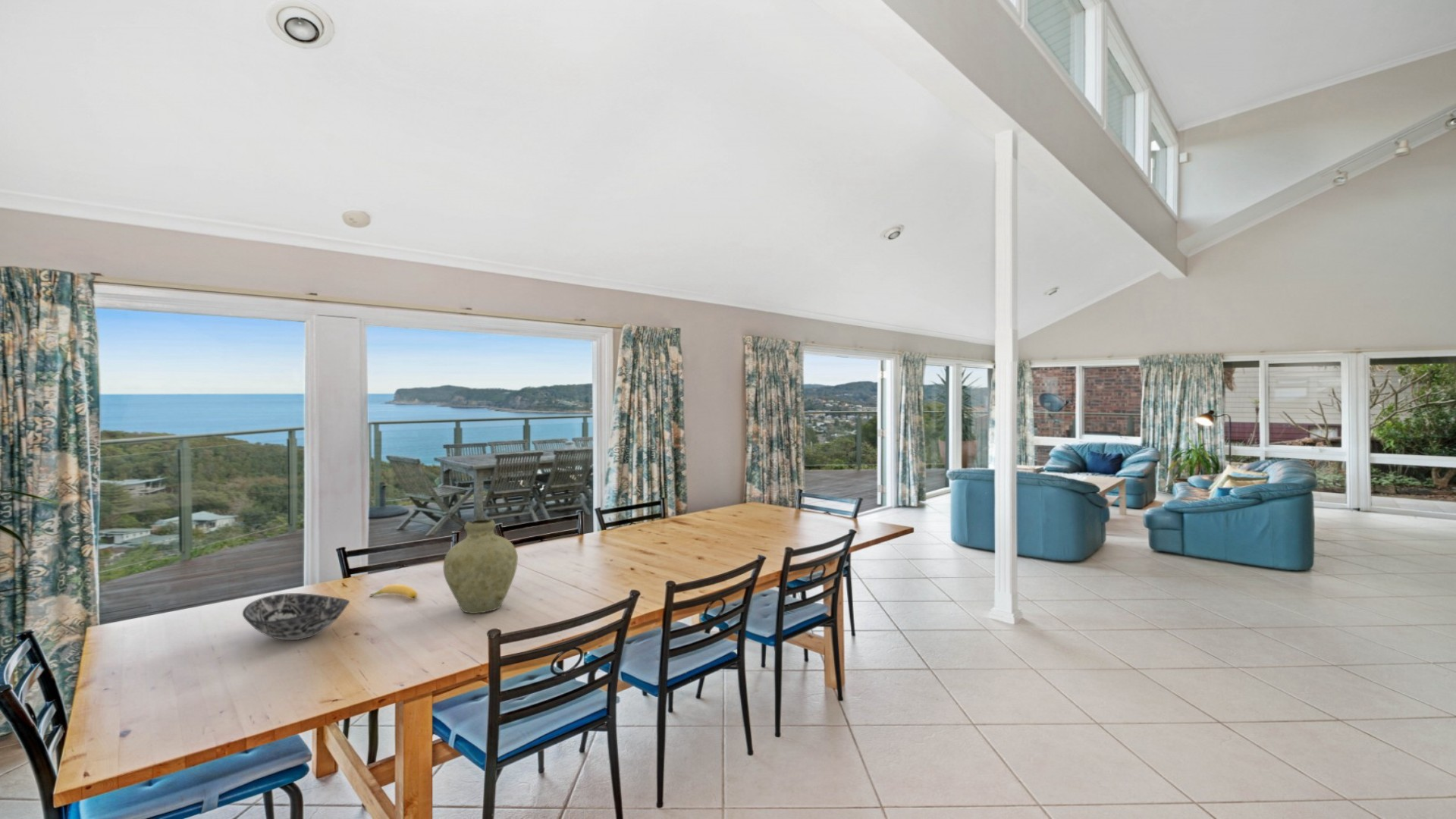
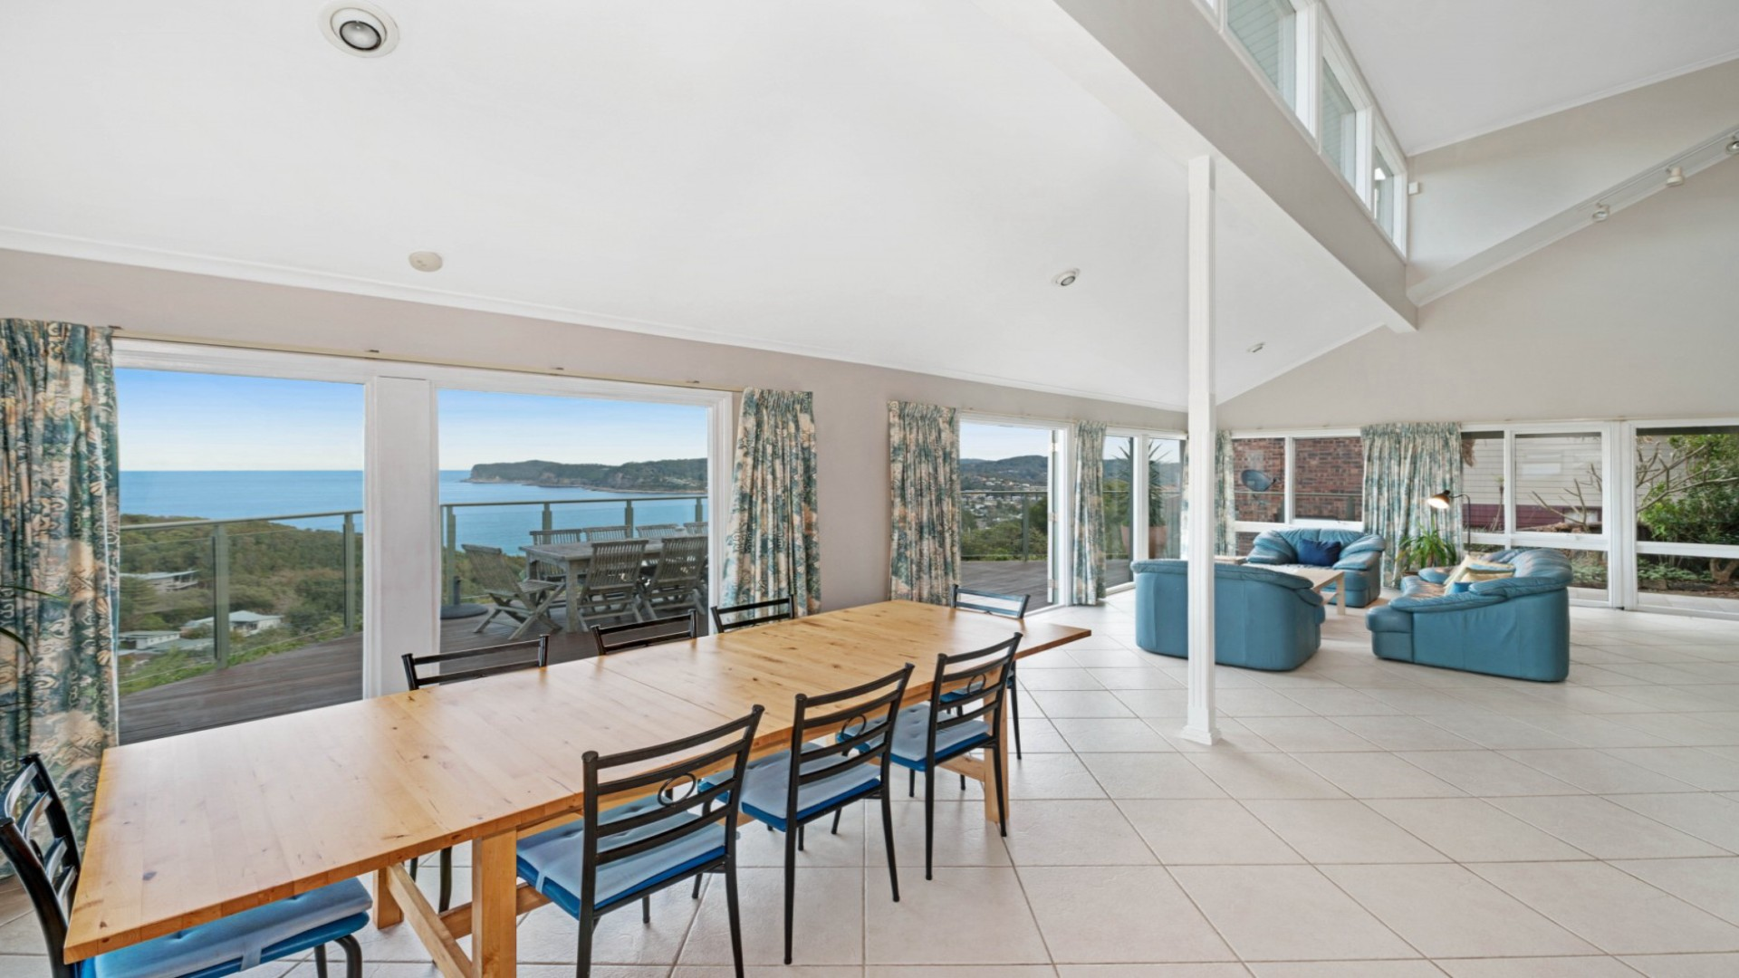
- bowl (297, 618)
- banana (397, 592)
- vase (481, 564)
